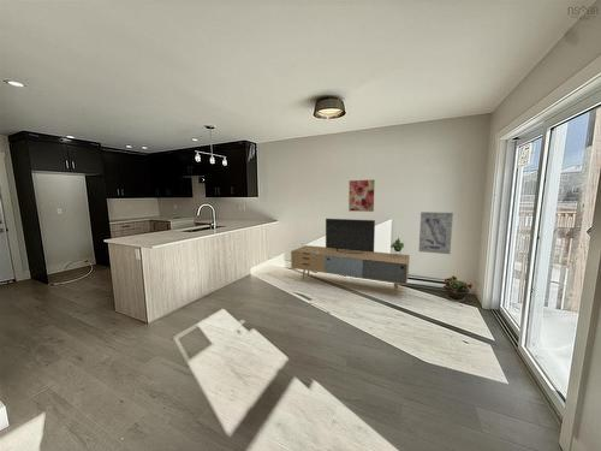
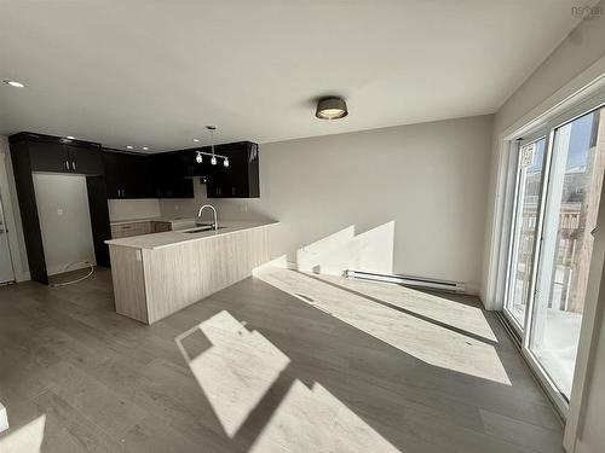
- potted plant (457, 287)
- wall art (435, 232)
- media console (347, 251)
- wall art (361, 195)
